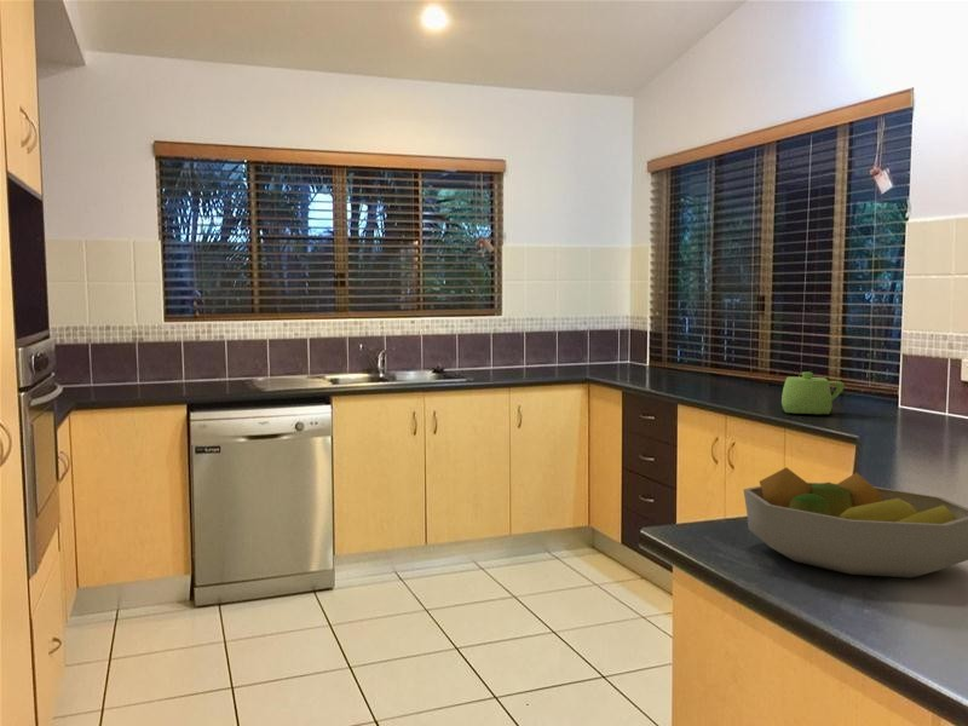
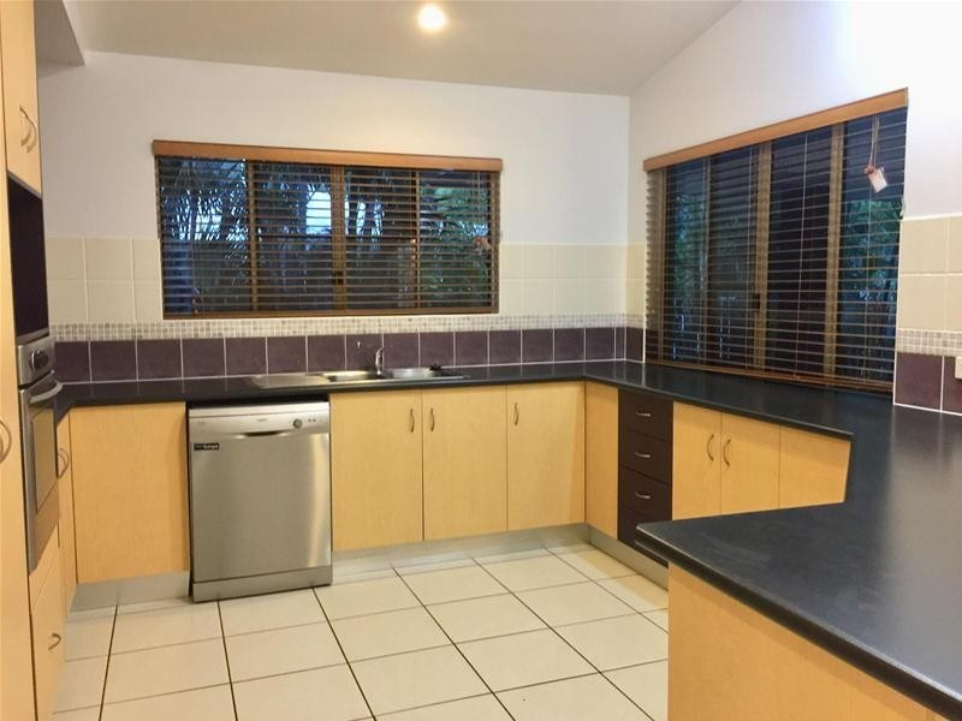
- fruit bowl (854, 515)
- teapot (812, 391)
